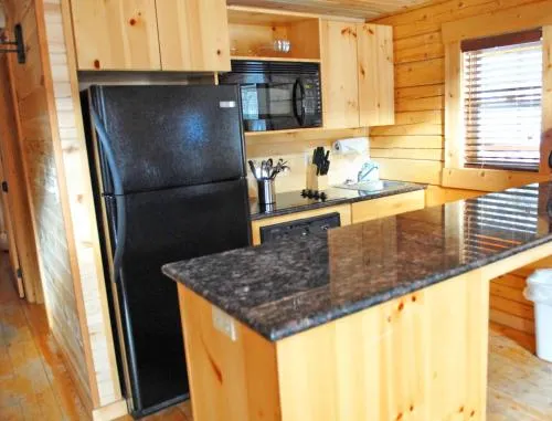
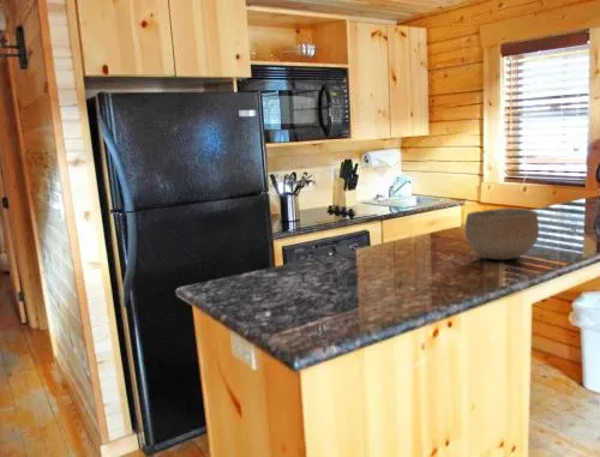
+ bowl (500, 234)
